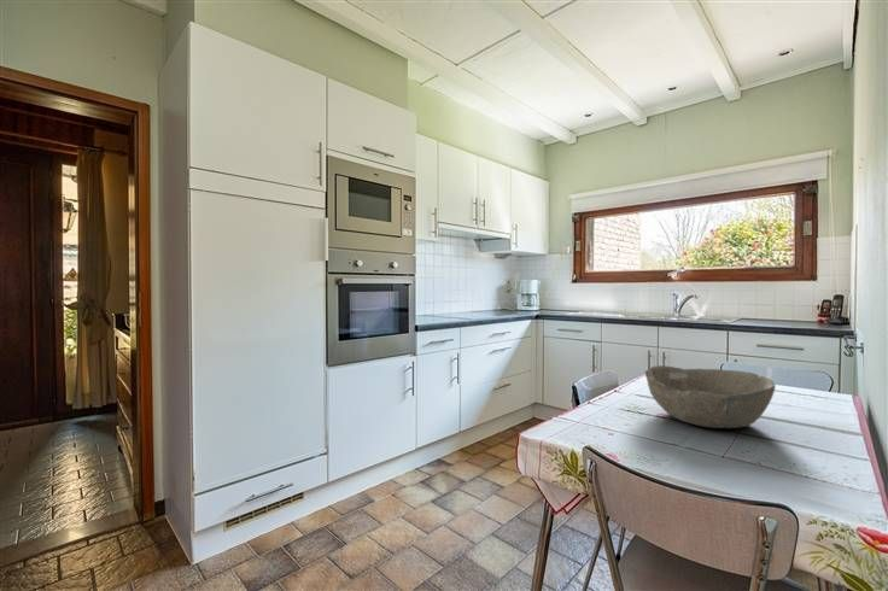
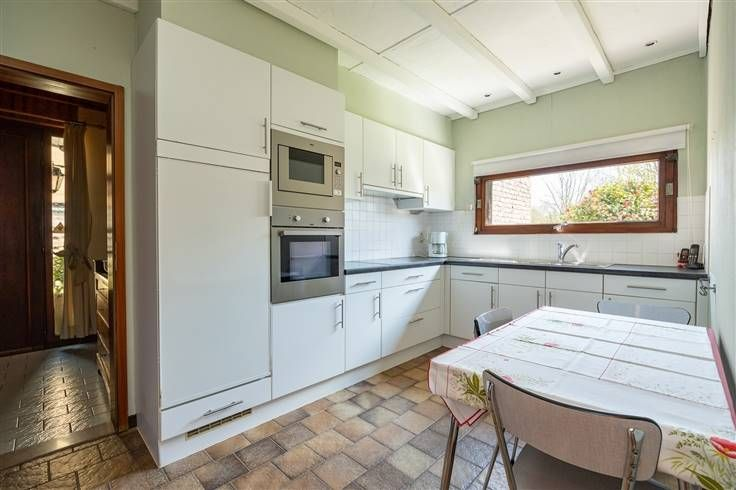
- bowl (705, 397)
